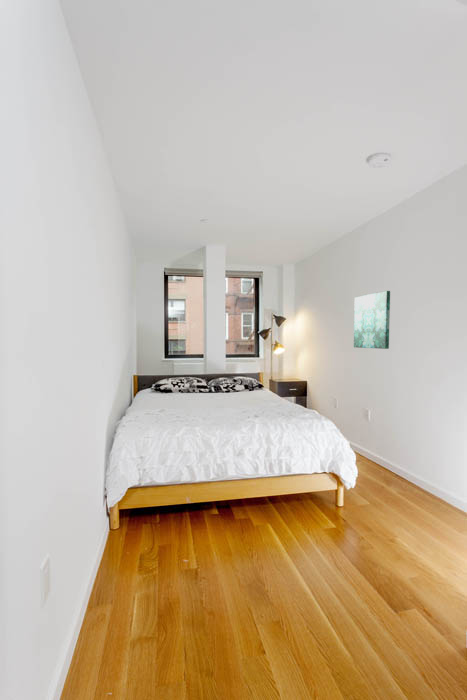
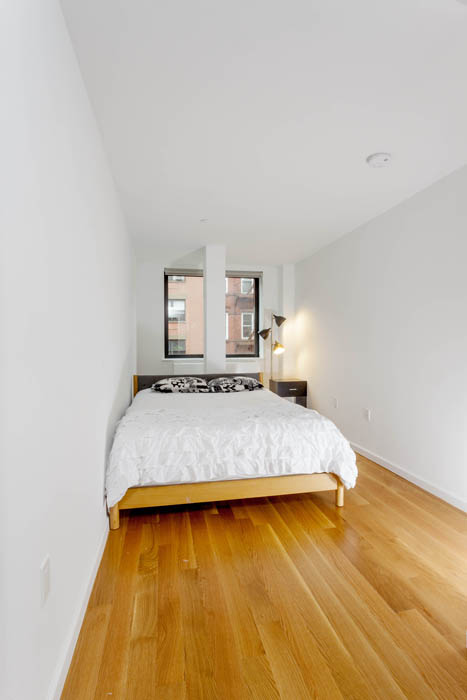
- wall art (370, 321)
